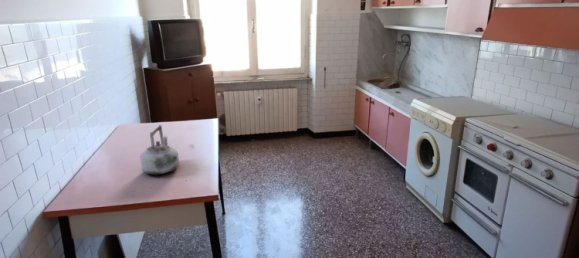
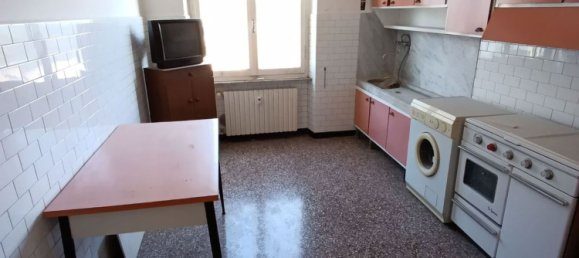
- kettle (159, 147)
